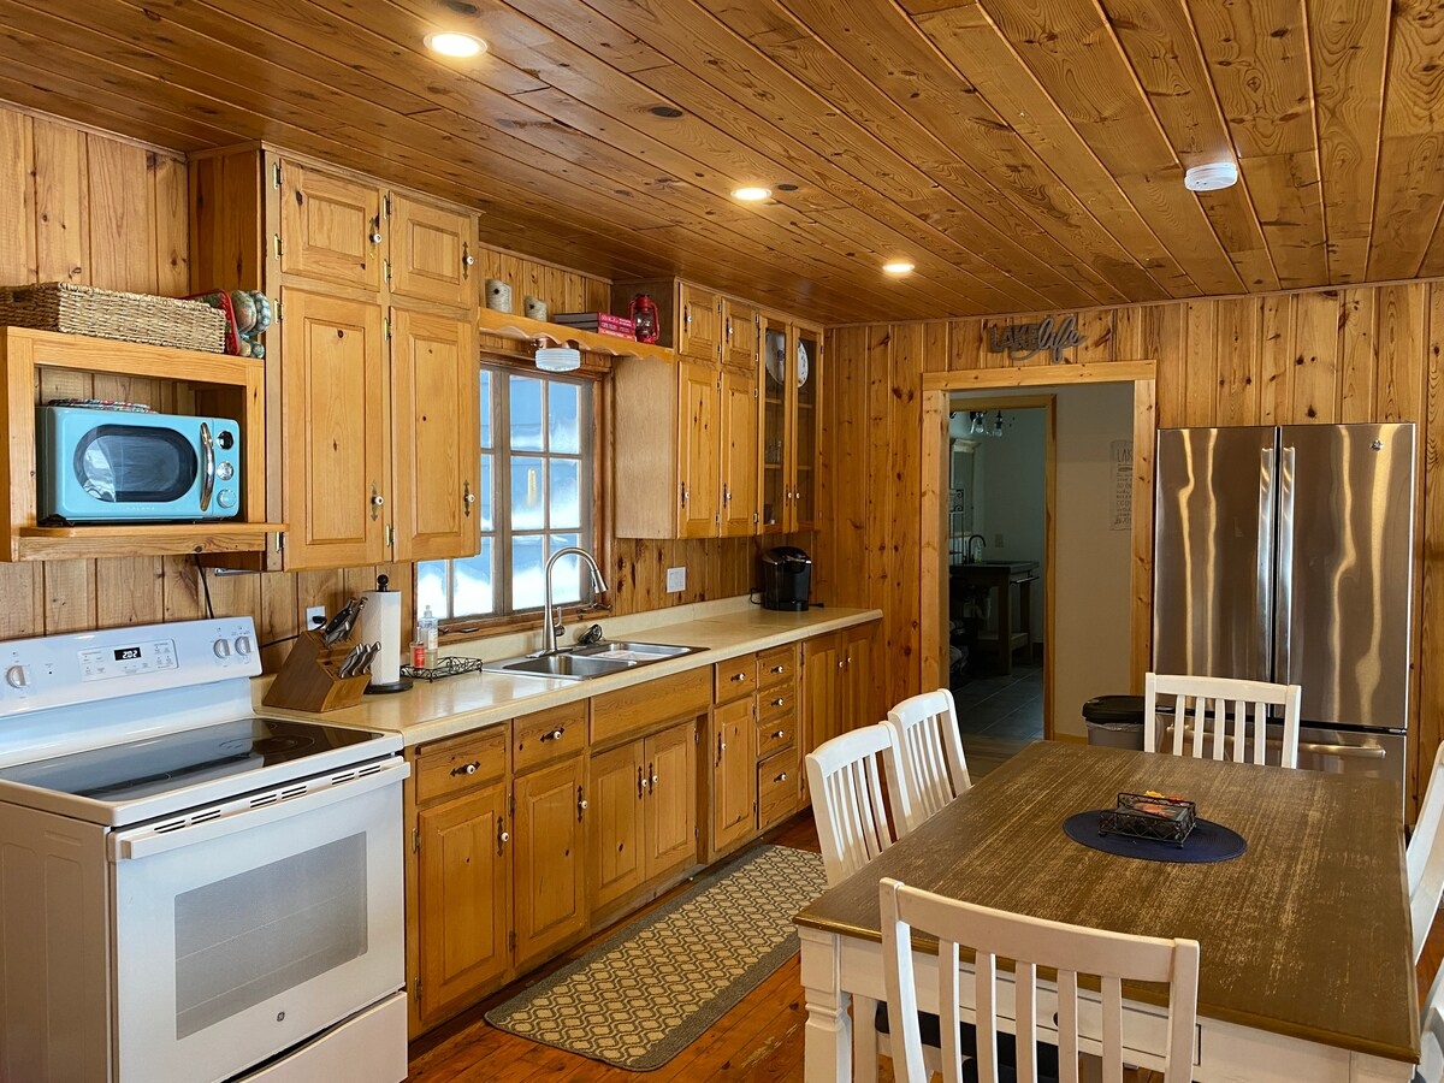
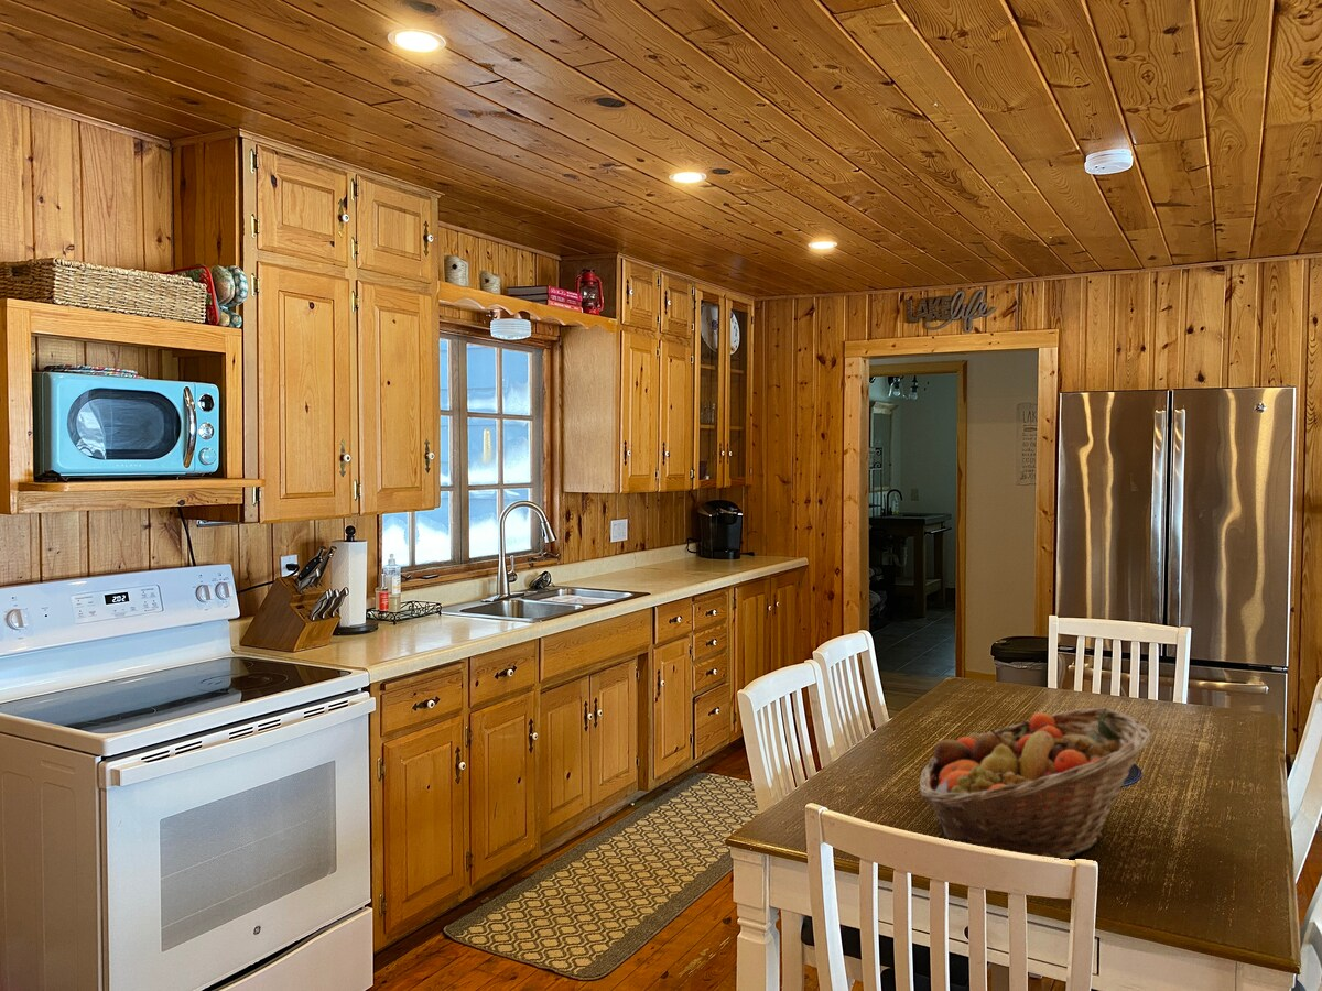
+ fruit basket (1029, 773)
